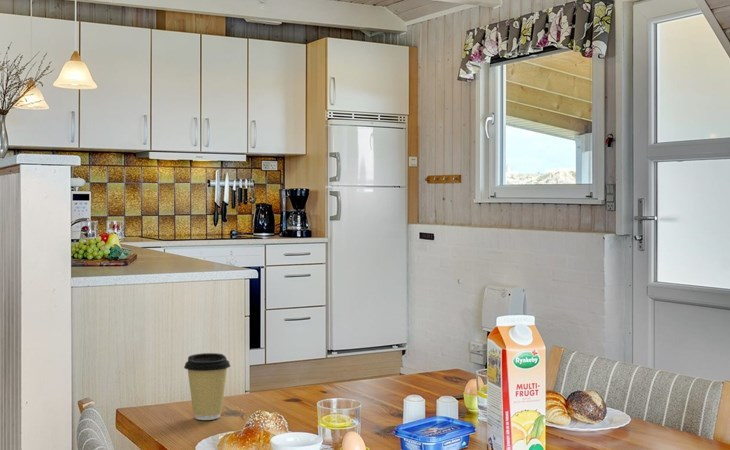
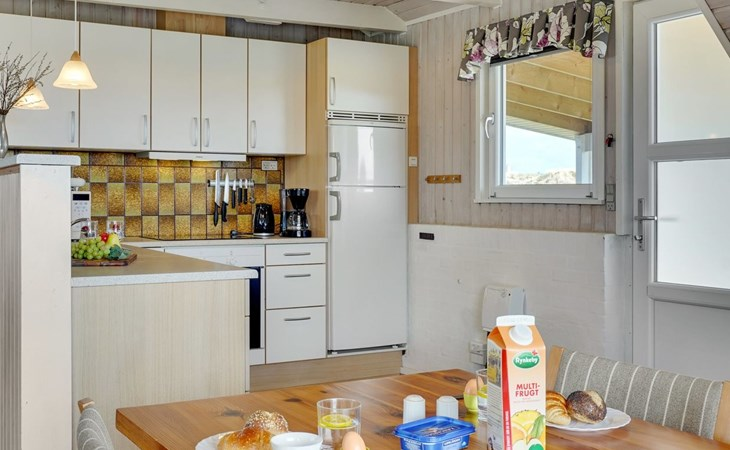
- coffee cup (207, 386)
